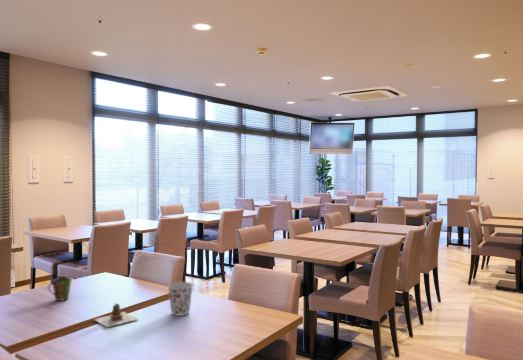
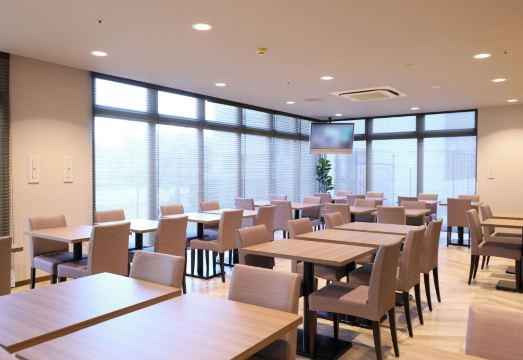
- cup (59, 290)
- teapot (116, 311)
- cup (180, 298)
